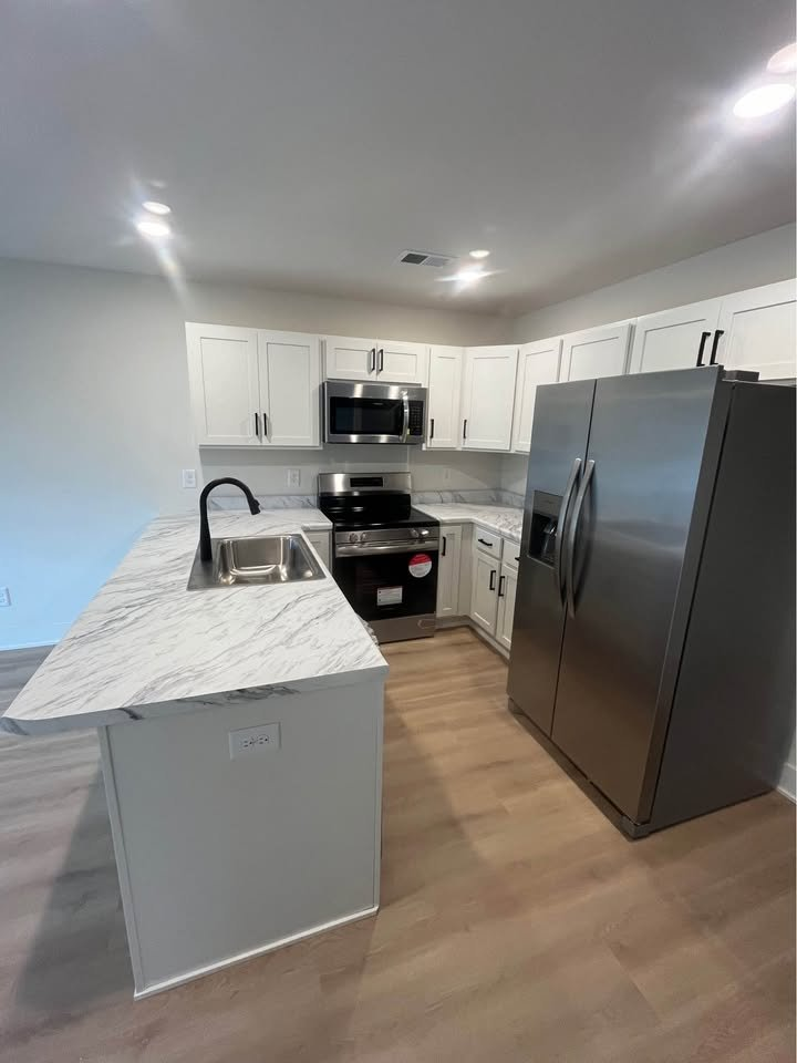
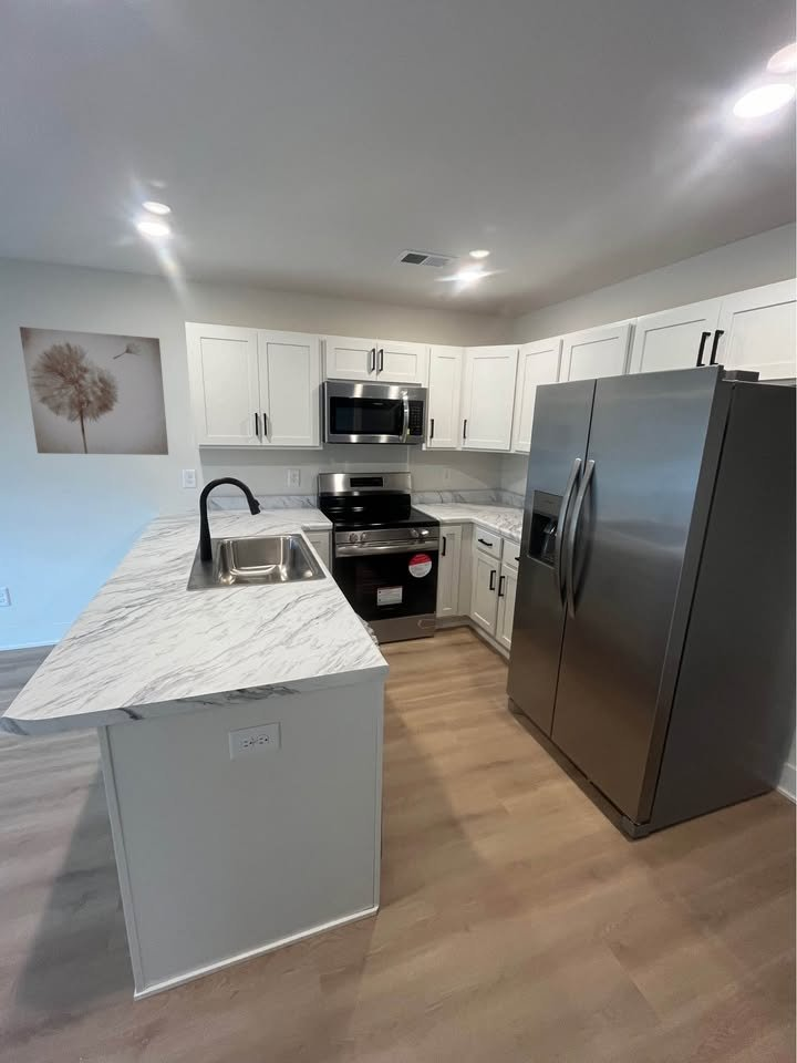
+ wall art (99, 395)
